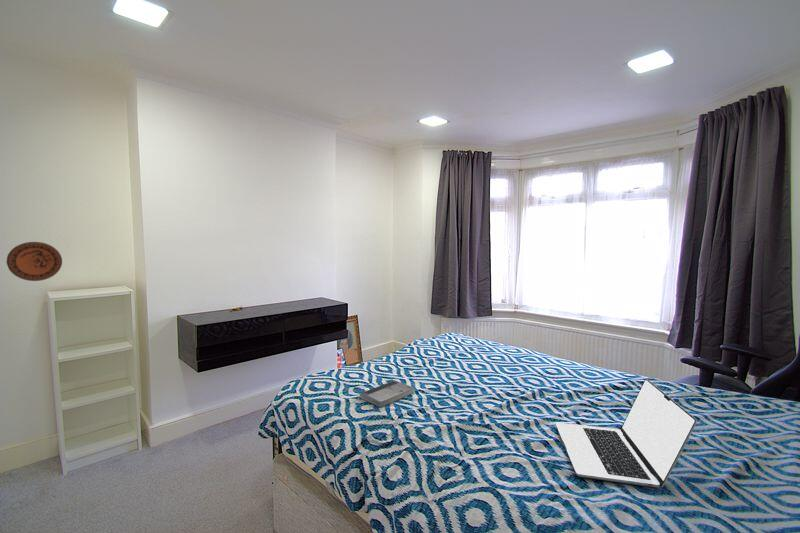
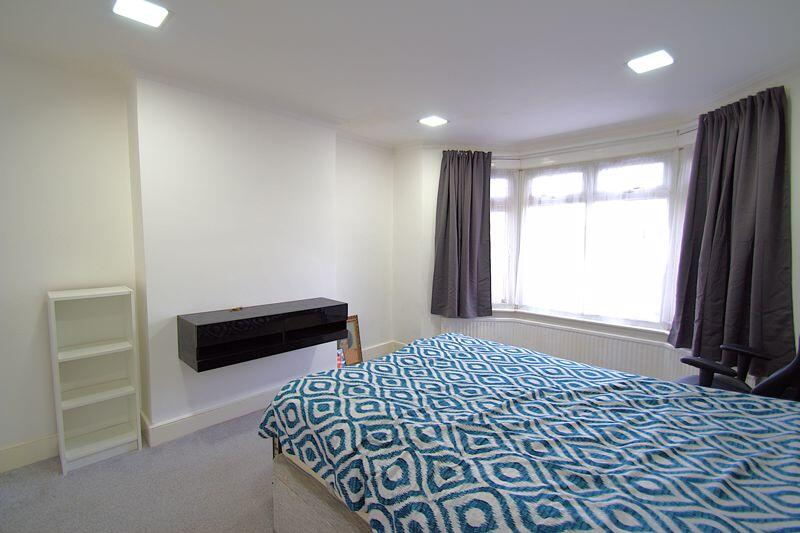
- decorative plate (35, 261)
- book (387, 392)
- laptop (615, 429)
